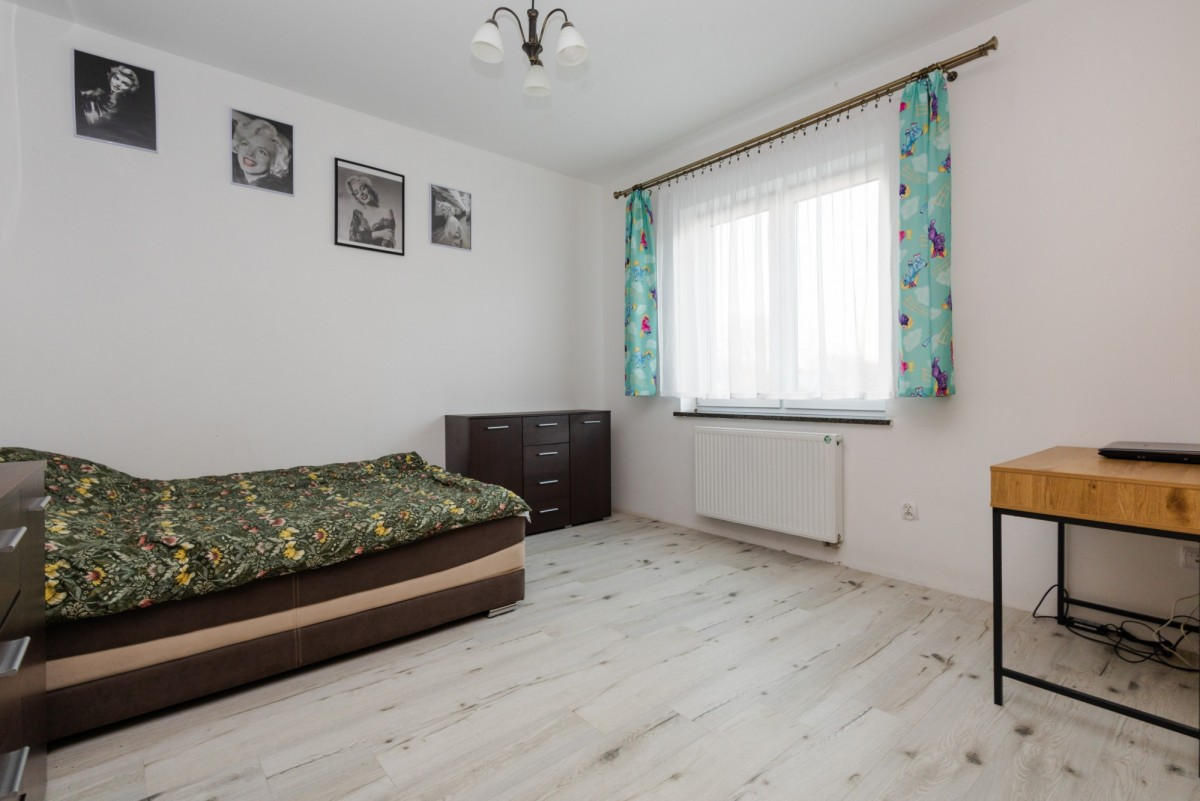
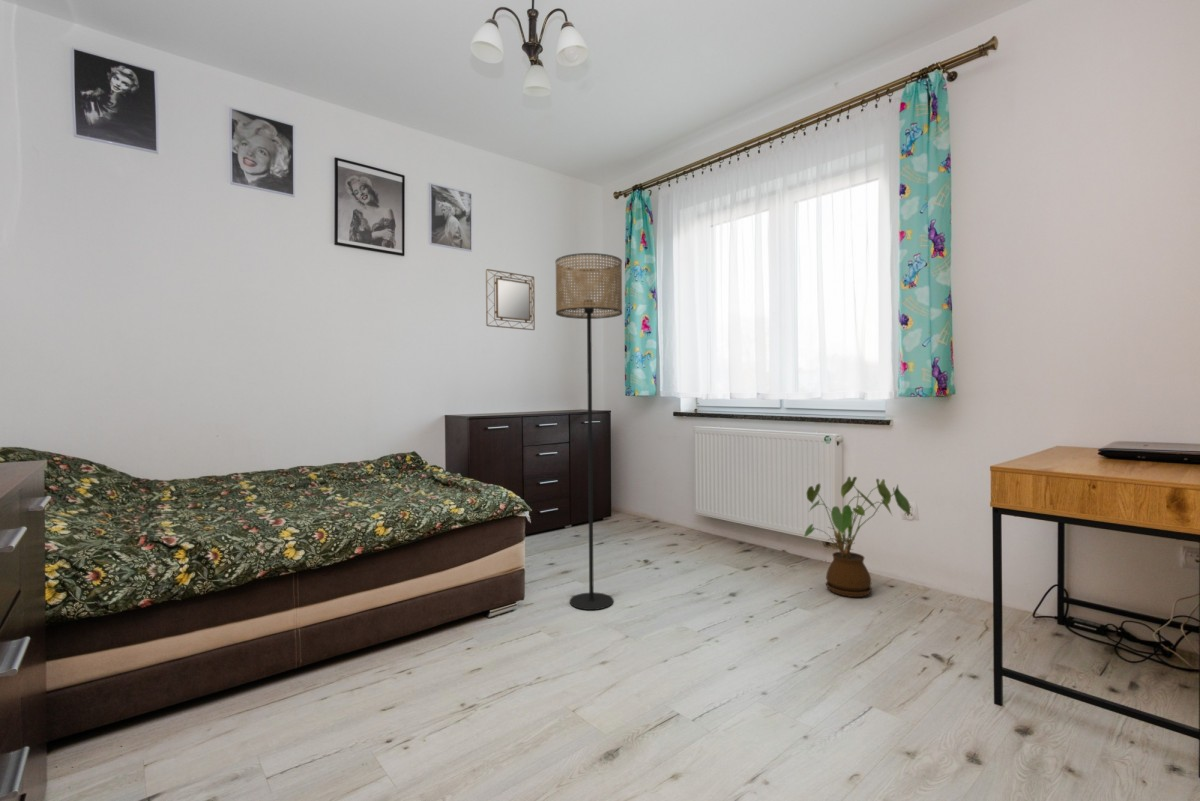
+ home mirror (512, 300)
+ house plant (852, 536)
+ floor lamp (590, 432)
